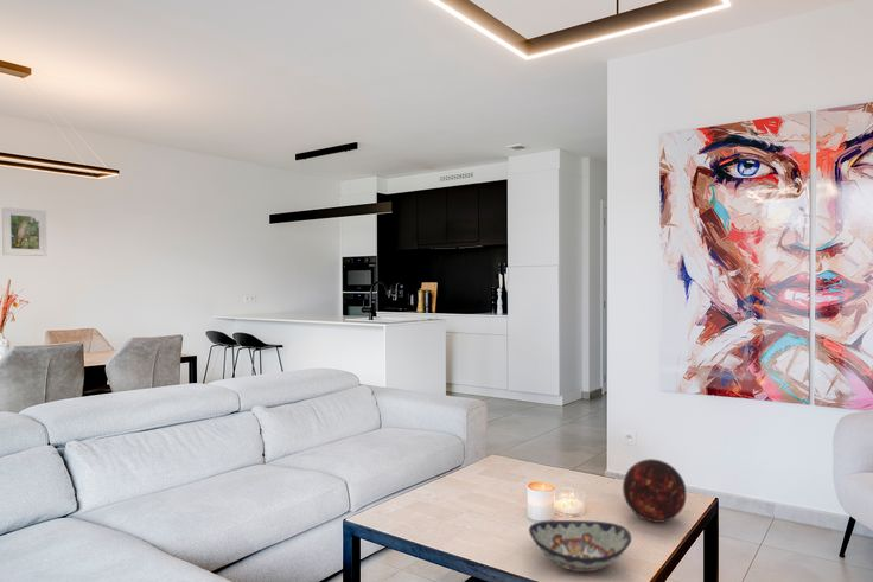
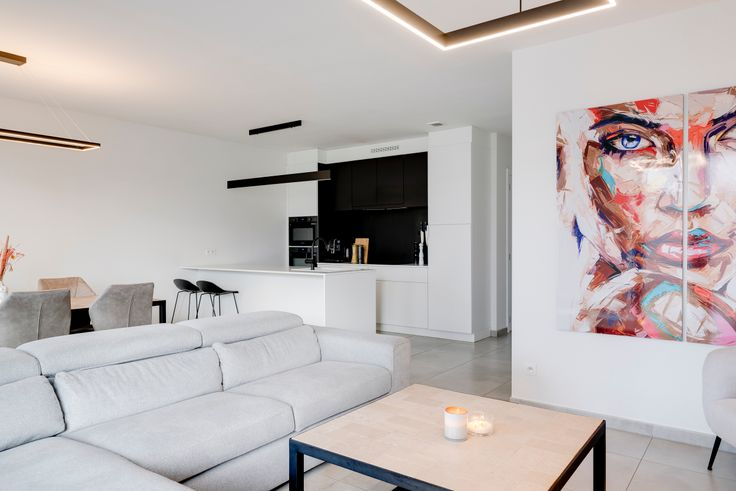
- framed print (25, 232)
- decorative bowl (579, 548)
- decorative orb (654, 490)
